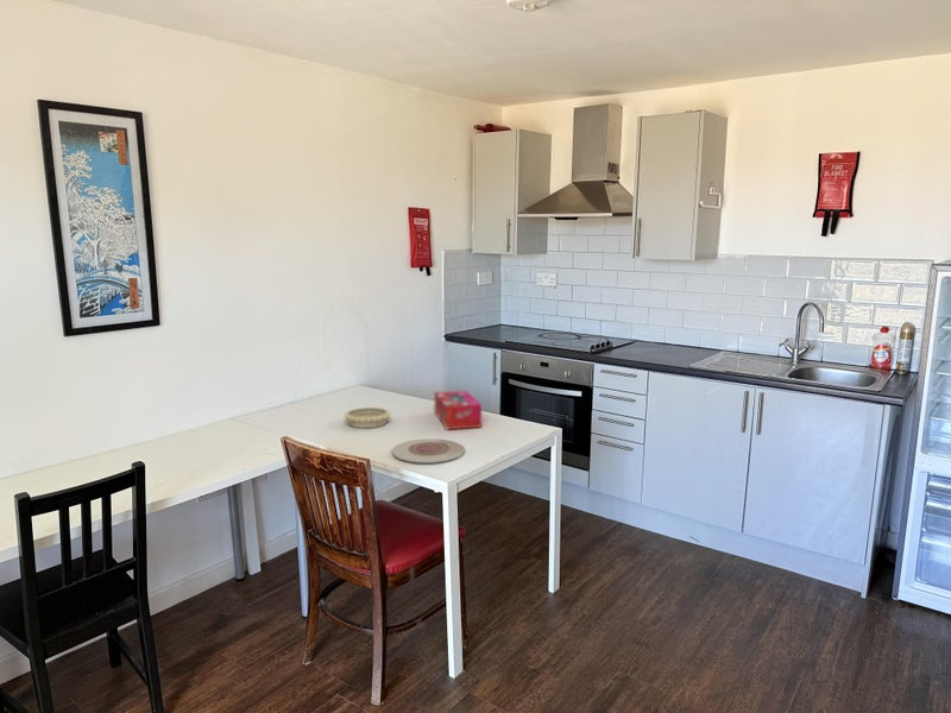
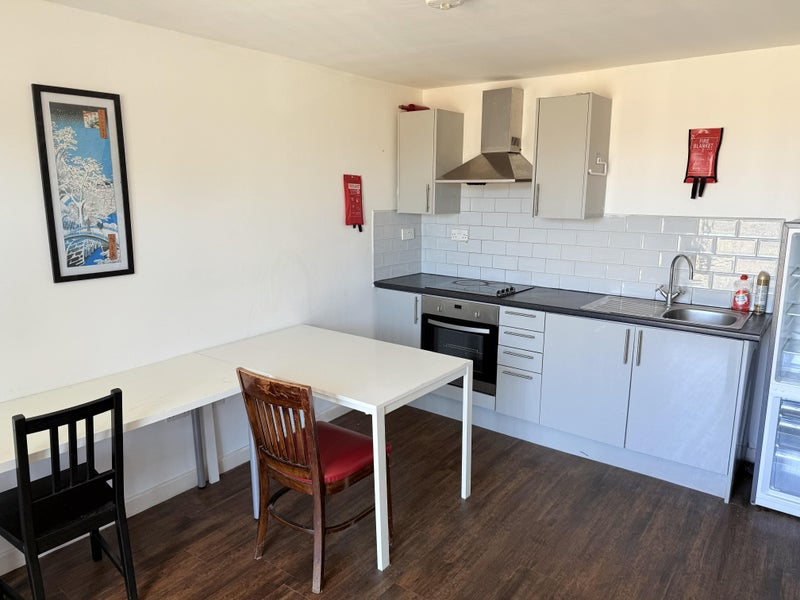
- decorative bowl (367, 417)
- plate (428, 449)
- tissue box (456, 409)
